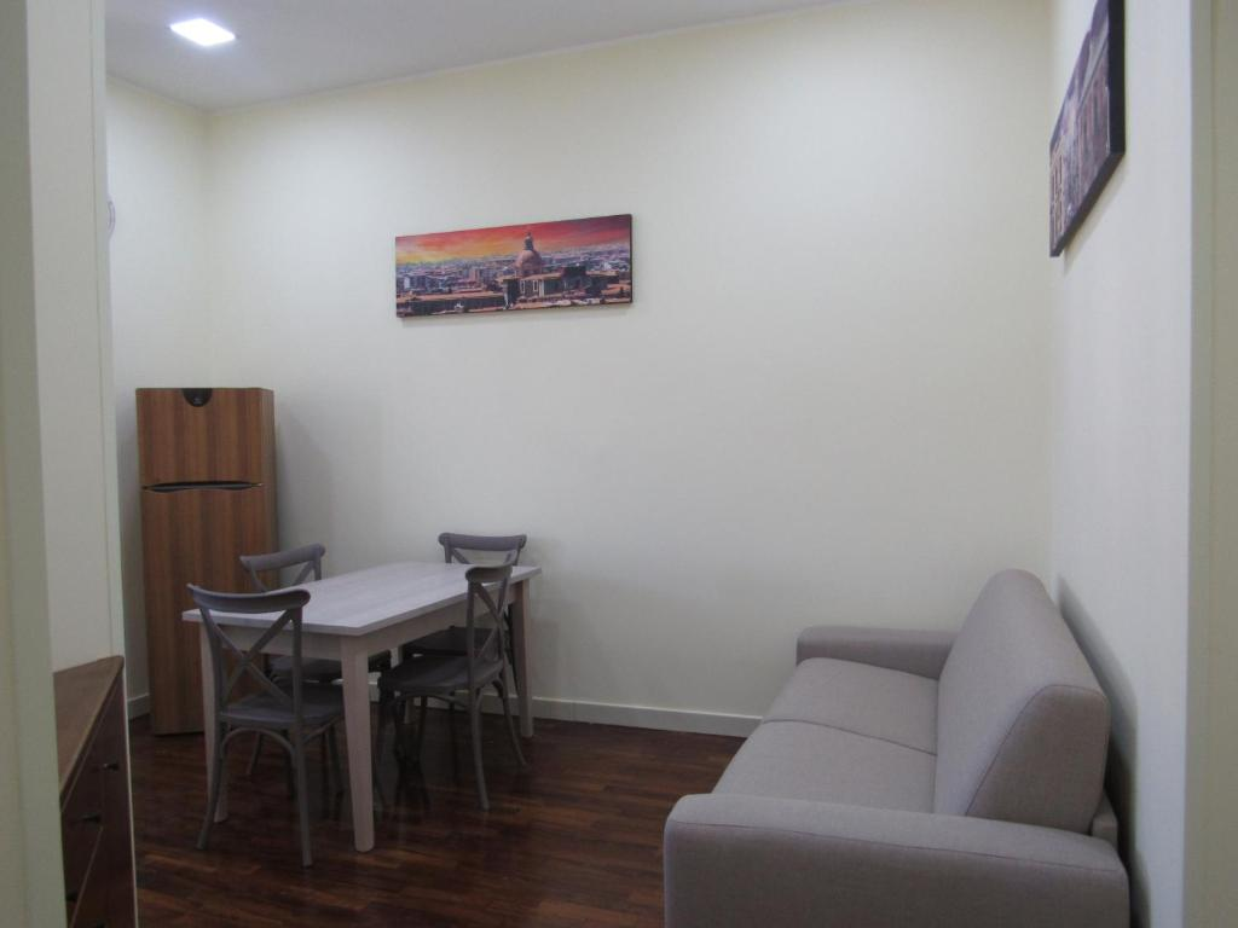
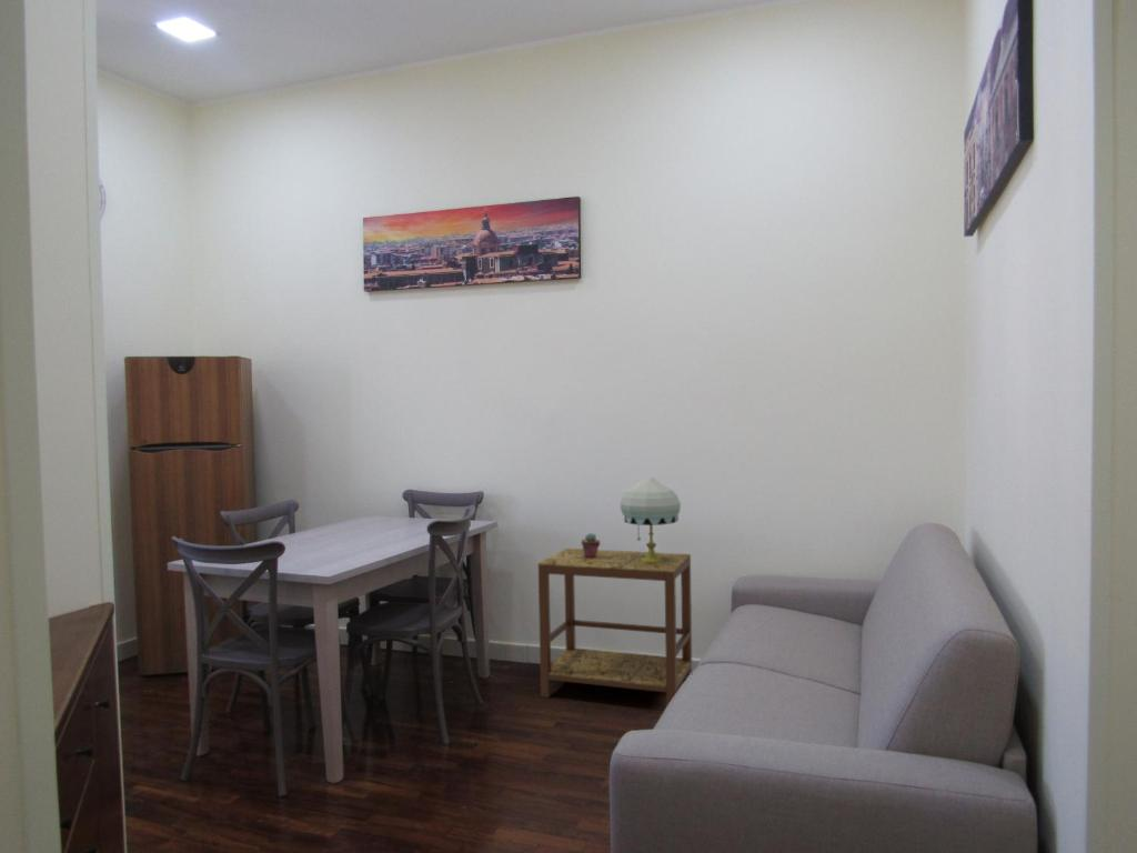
+ side table (616, 623)
+ table lamp (650, 518)
+ potted succulent (591, 544)
